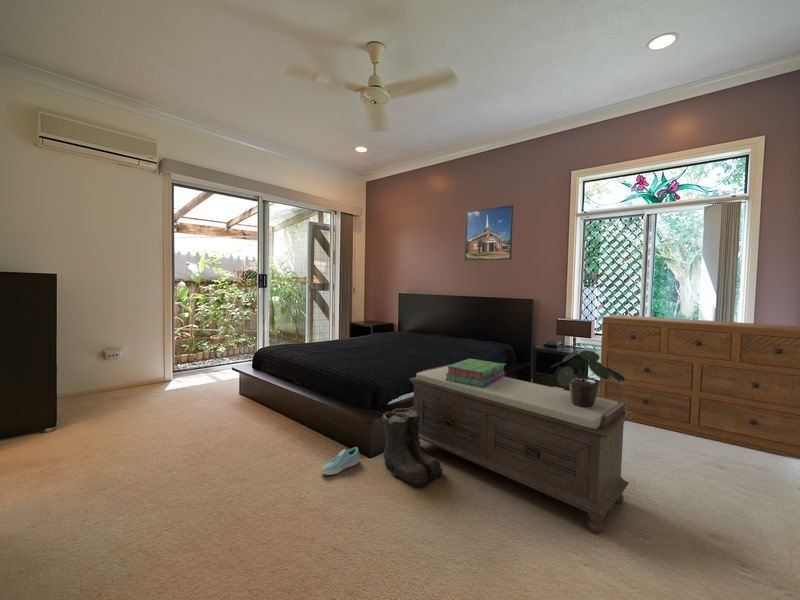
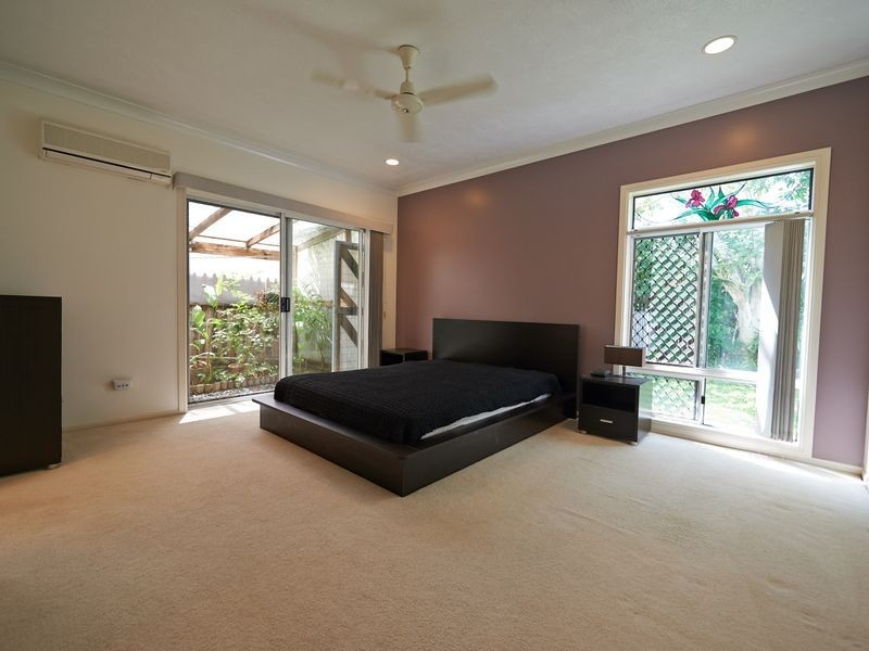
- stack of books (475, 371)
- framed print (487, 234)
- boots (410, 443)
- dresser (698, 375)
- potted plant (584, 377)
- sneaker (340, 458)
- bench (504, 427)
